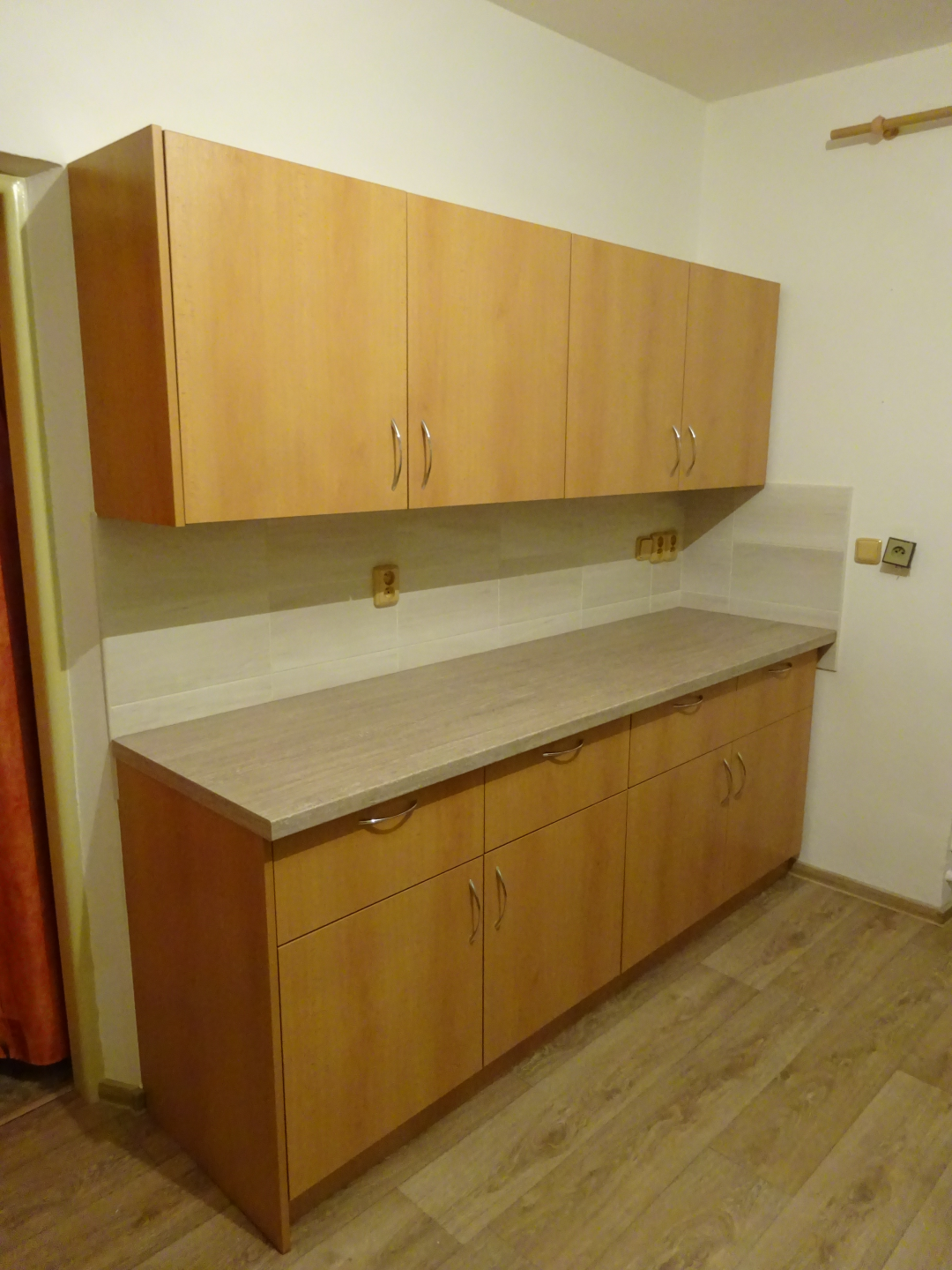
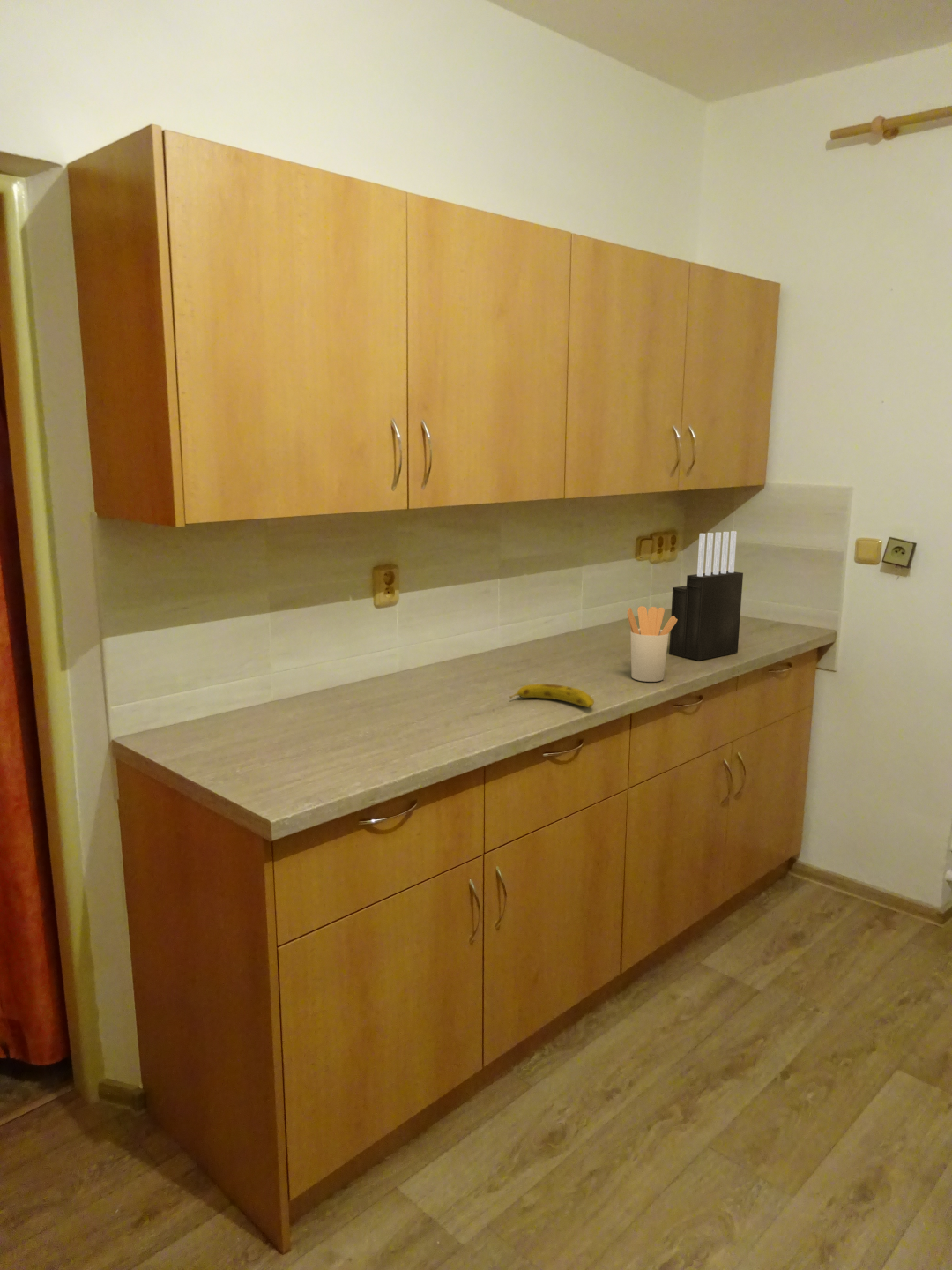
+ utensil holder (649, 641)
+ fruit (556, 696)
+ knife block (703, 593)
